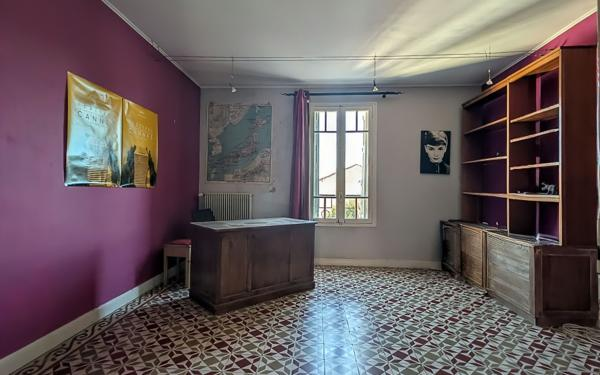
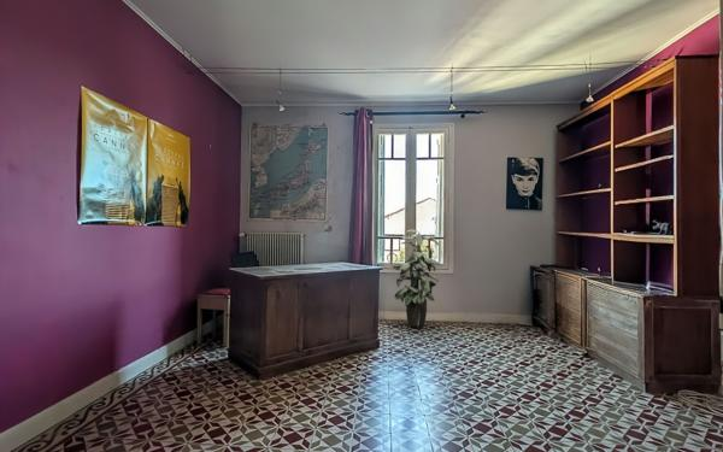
+ indoor plant (415, 277)
